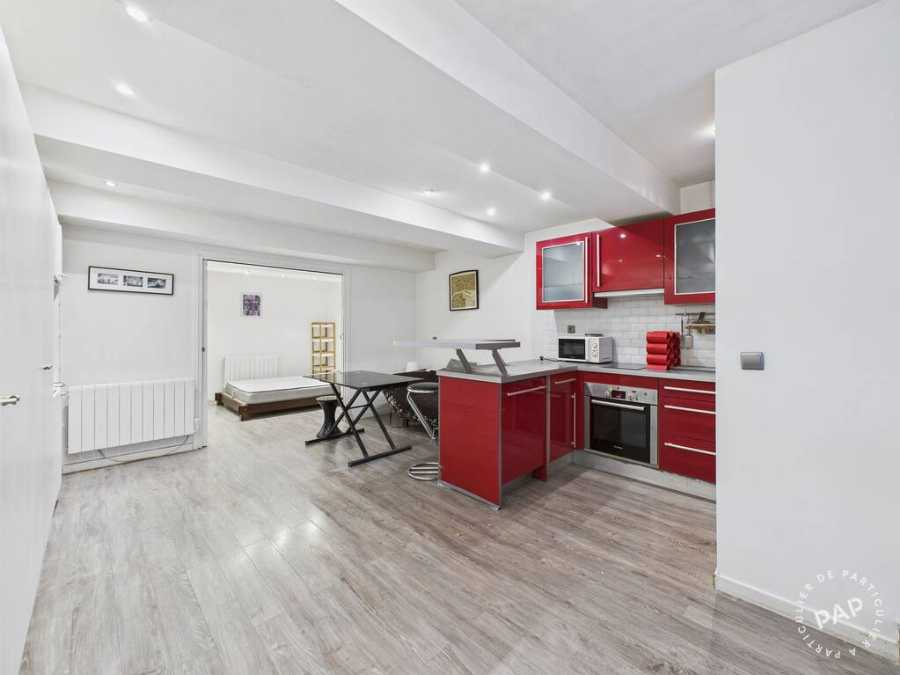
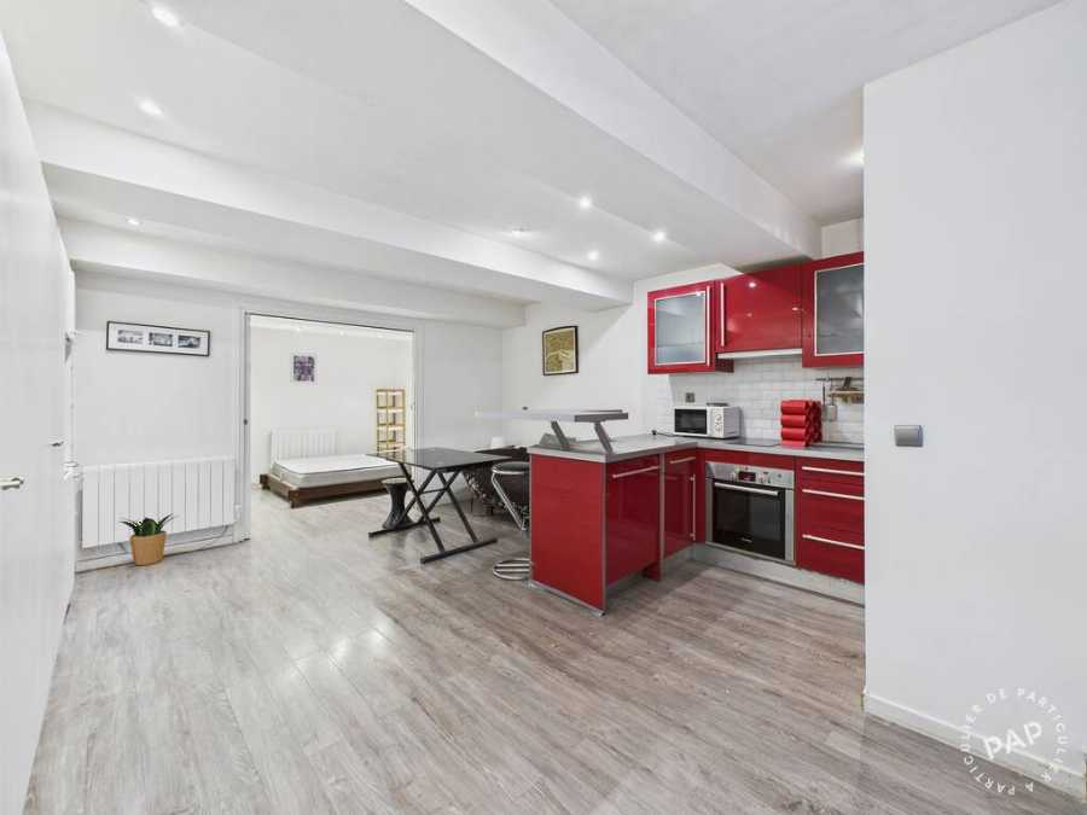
+ potted plant (149, 537)
